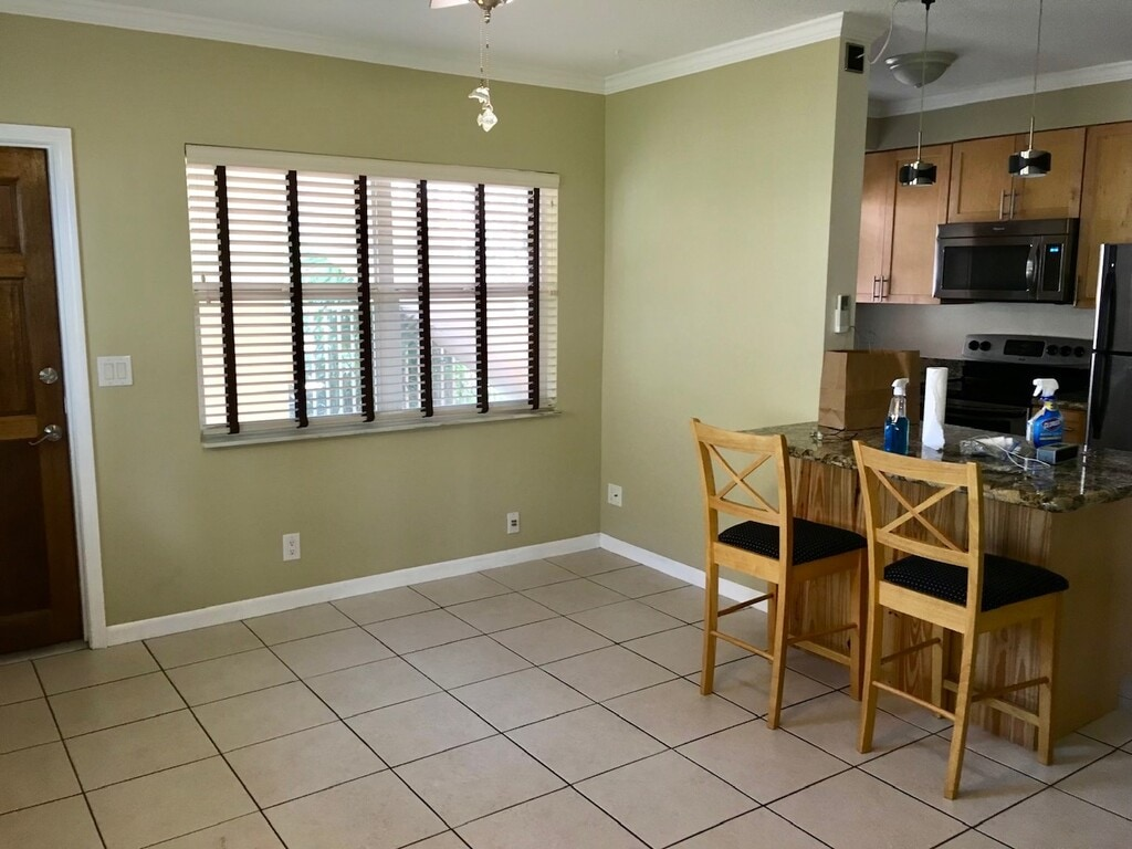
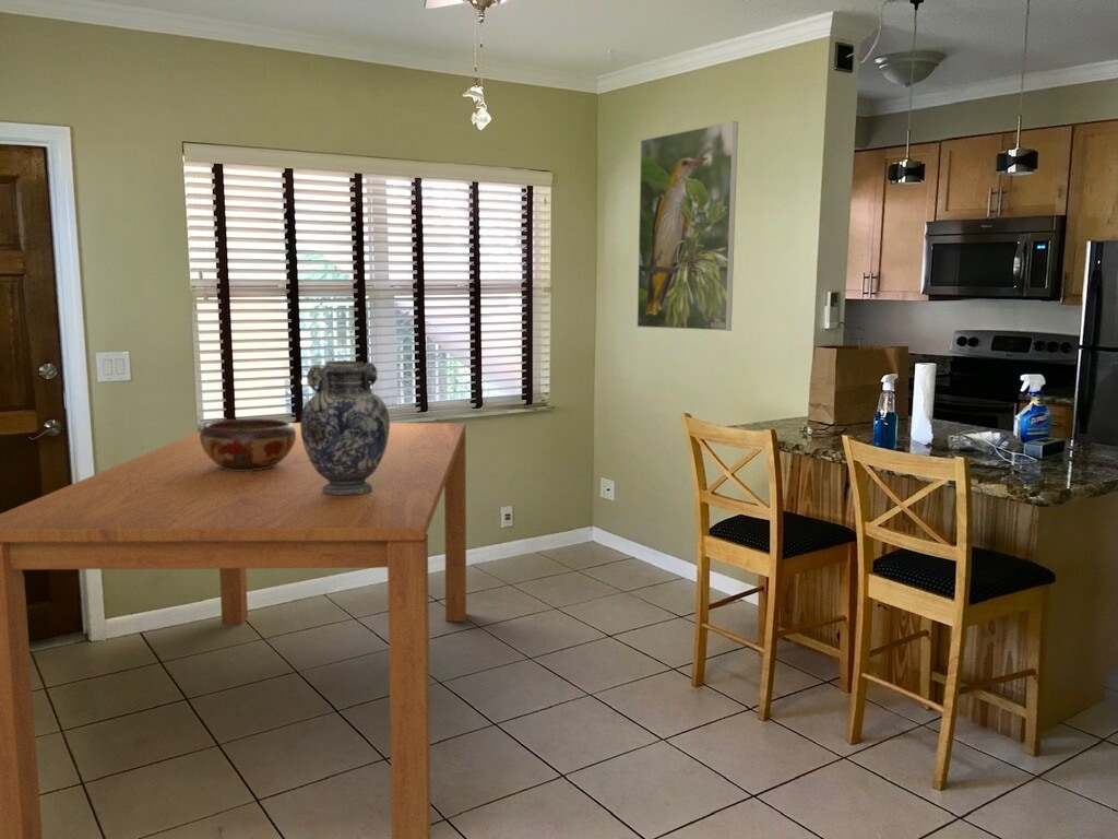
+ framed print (683, 231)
+ dining table (296, 567)
+ decorative bowl (248, 445)
+ vase (345, 425)
